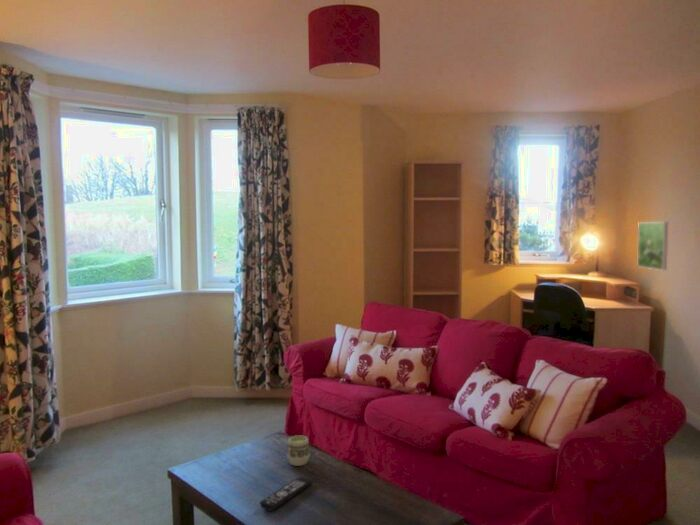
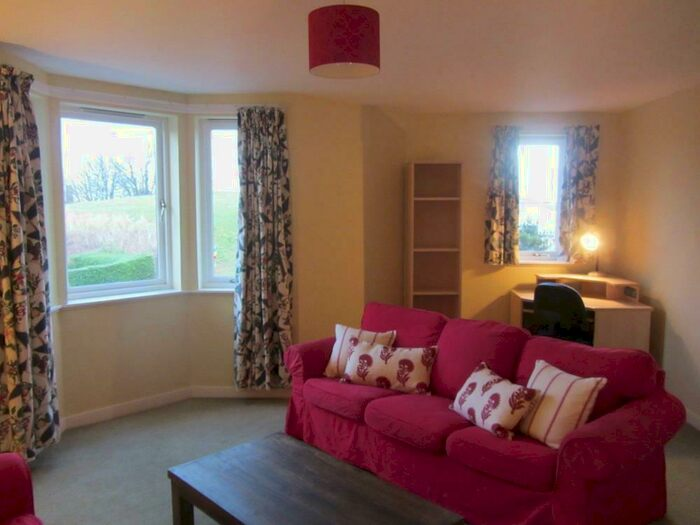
- cup (298, 450)
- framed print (652, 245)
- remote control (287, 492)
